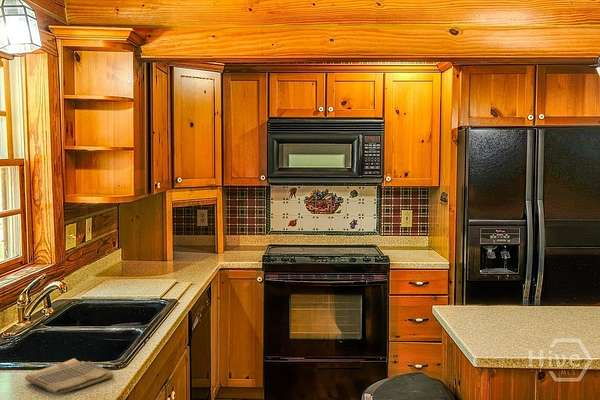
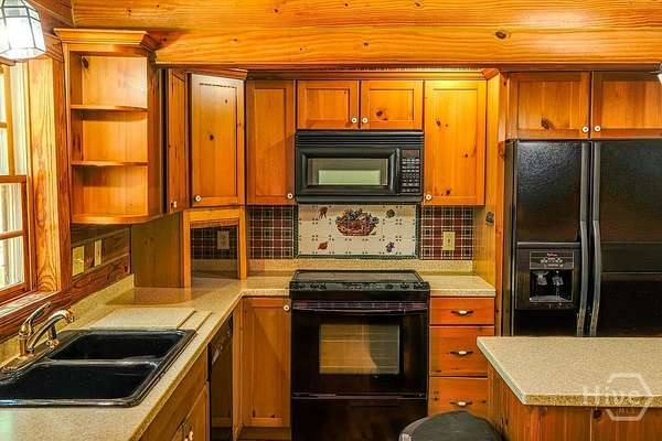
- dish towel (70, 374)
